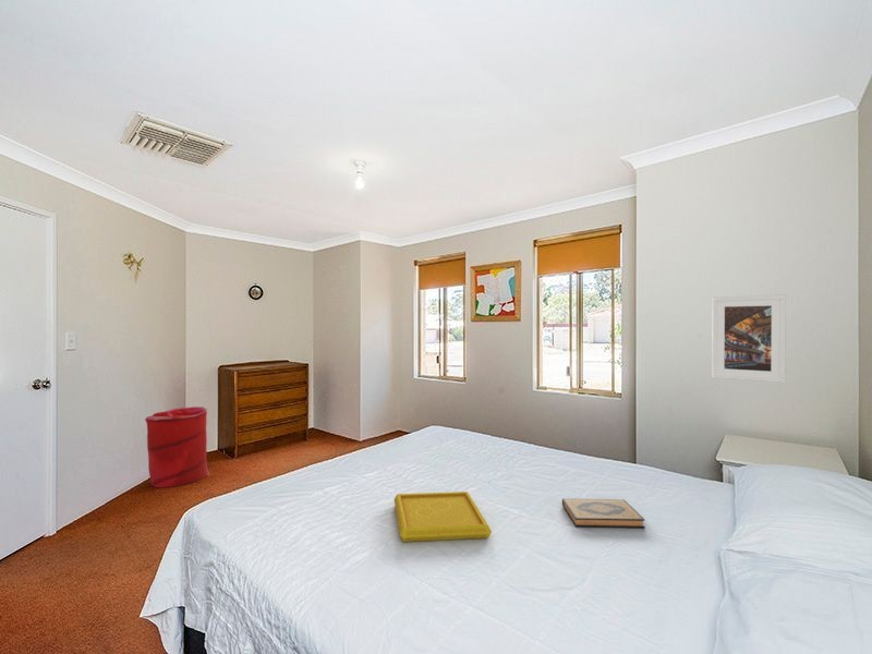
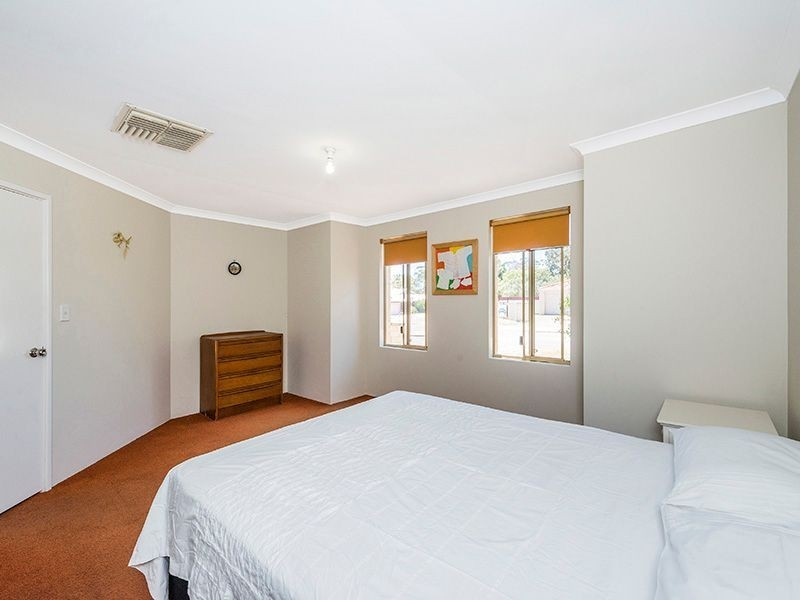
- serving tray (438, 513)
- hardback book (601, 511)
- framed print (747, 338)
- laundry hamper (177, 444)
